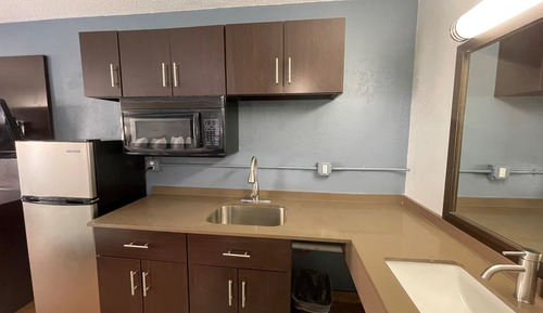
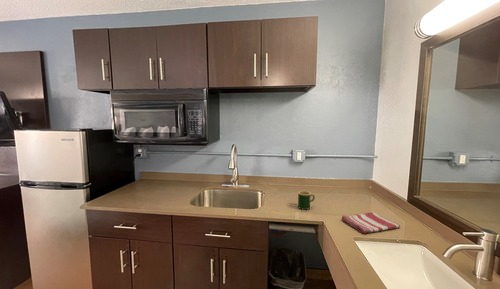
+ mug (306, 199)
+ dish towel (369, 221)
